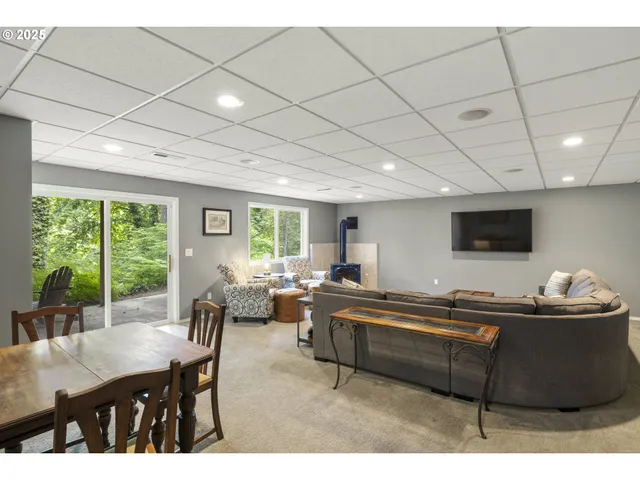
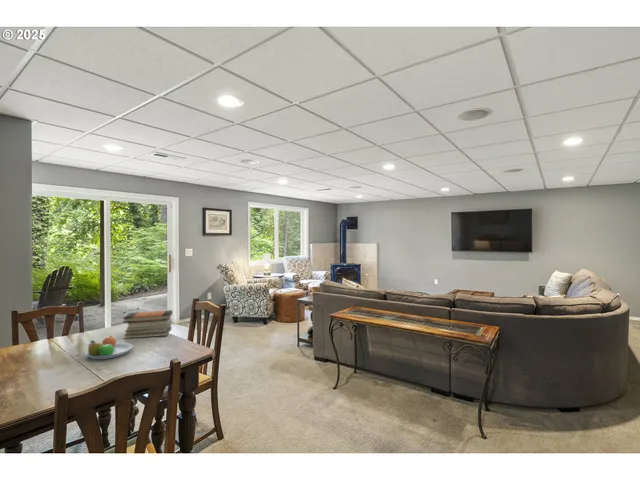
+ fruit bowl (108, 345)
+ book stack (149, 324)
